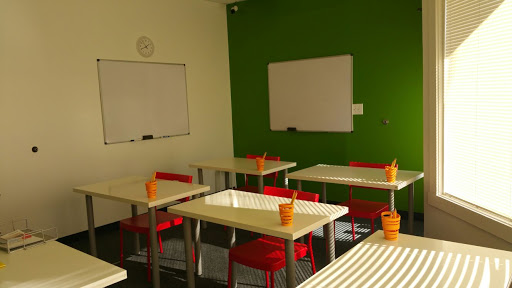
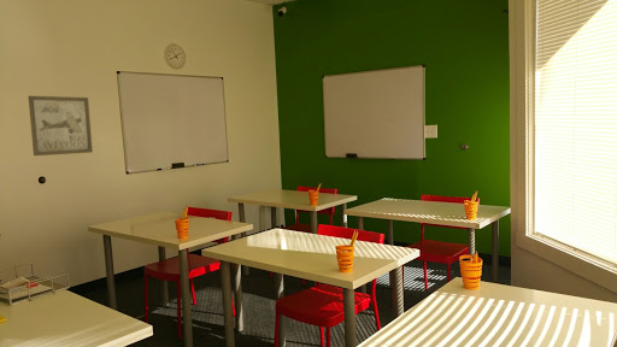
+ wall art (61, 125)
